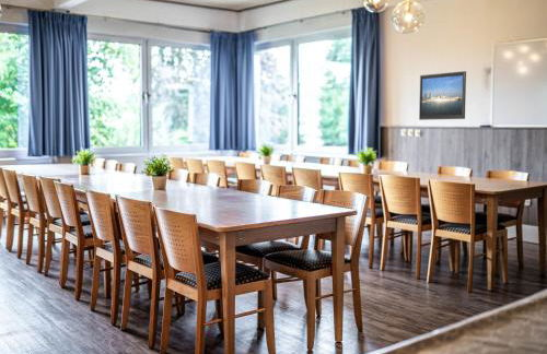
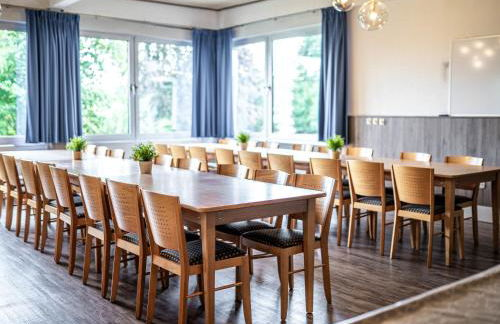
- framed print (441, 96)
